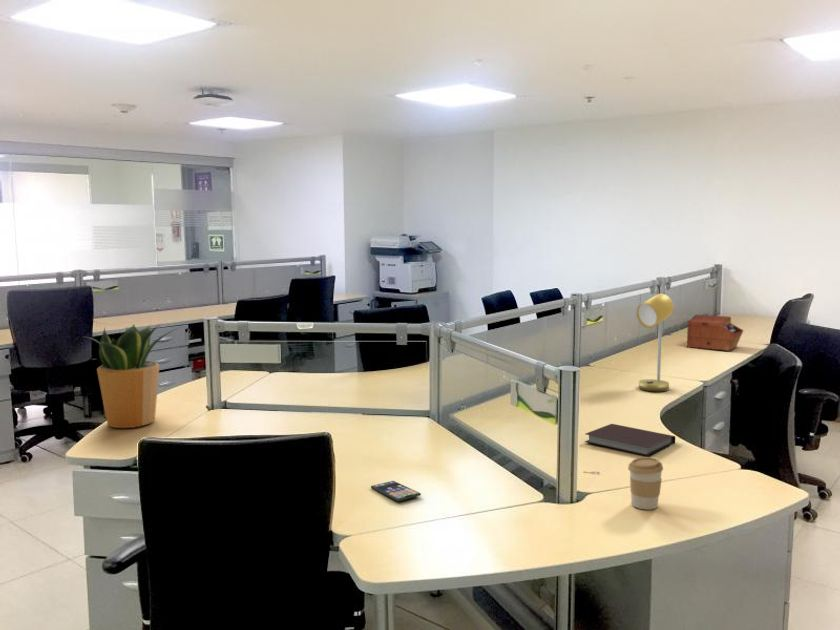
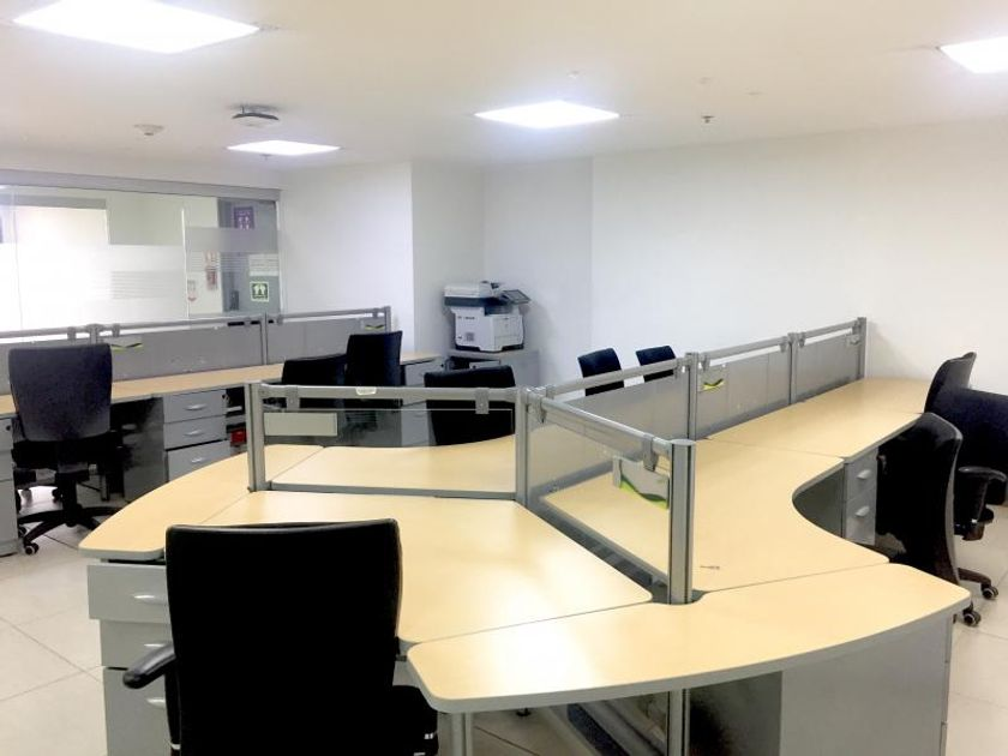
- coffee cup (645, 482)
- potted plant (135, 372)
- sewing box (715, 332)
- notebook (629, 438)
- smartphone (395, 490)
- desk lamp (658, 341)
